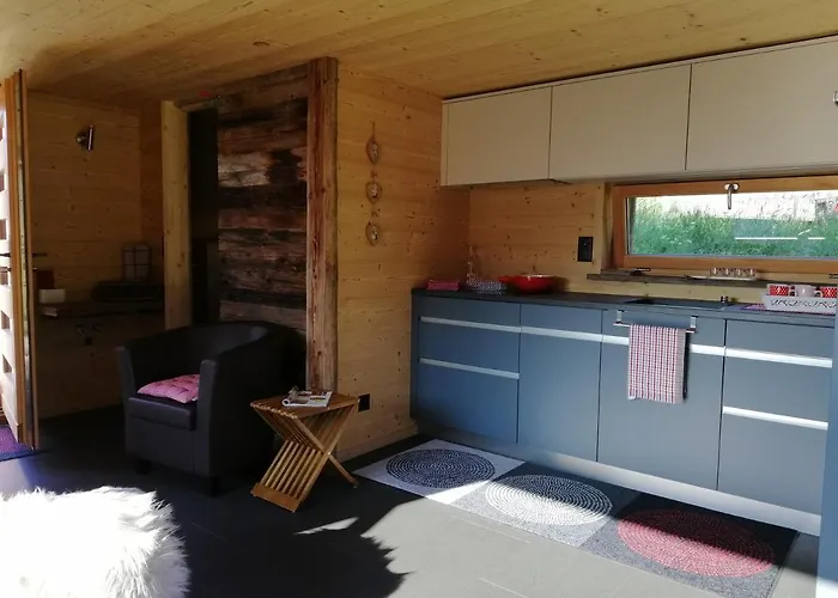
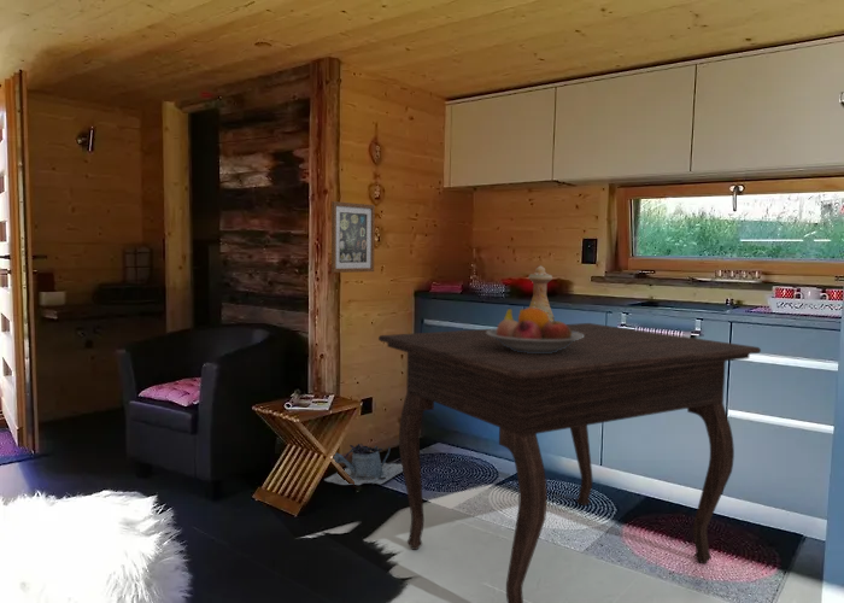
+ wall art (353, 238)
+ fruit bowl (534, 328)
+ watering can (368, 459)
+ vase (540, 300)
+ dining table (574, 446)
